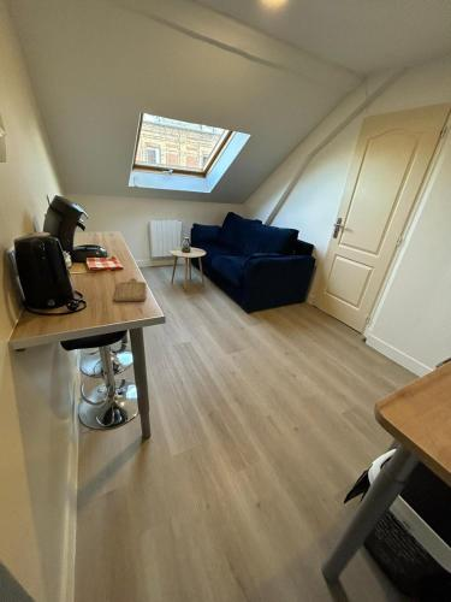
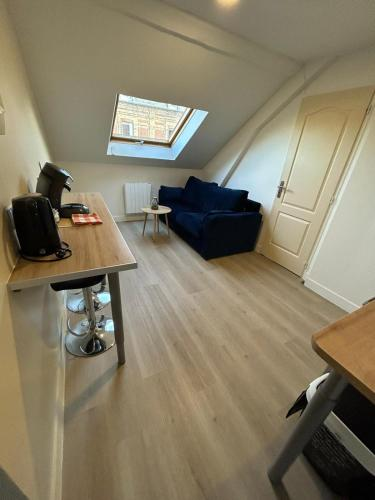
- chopping board (131, 288)
